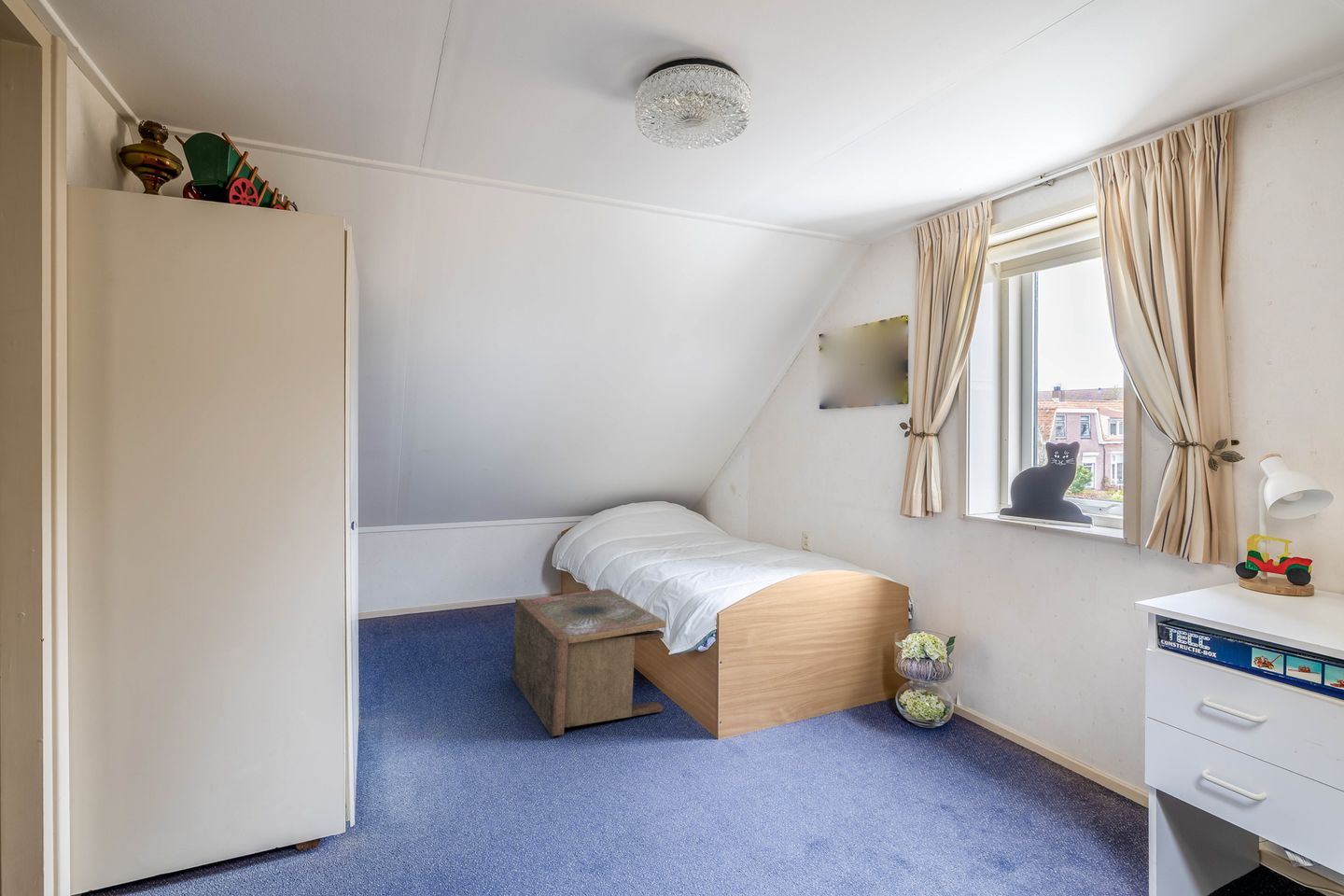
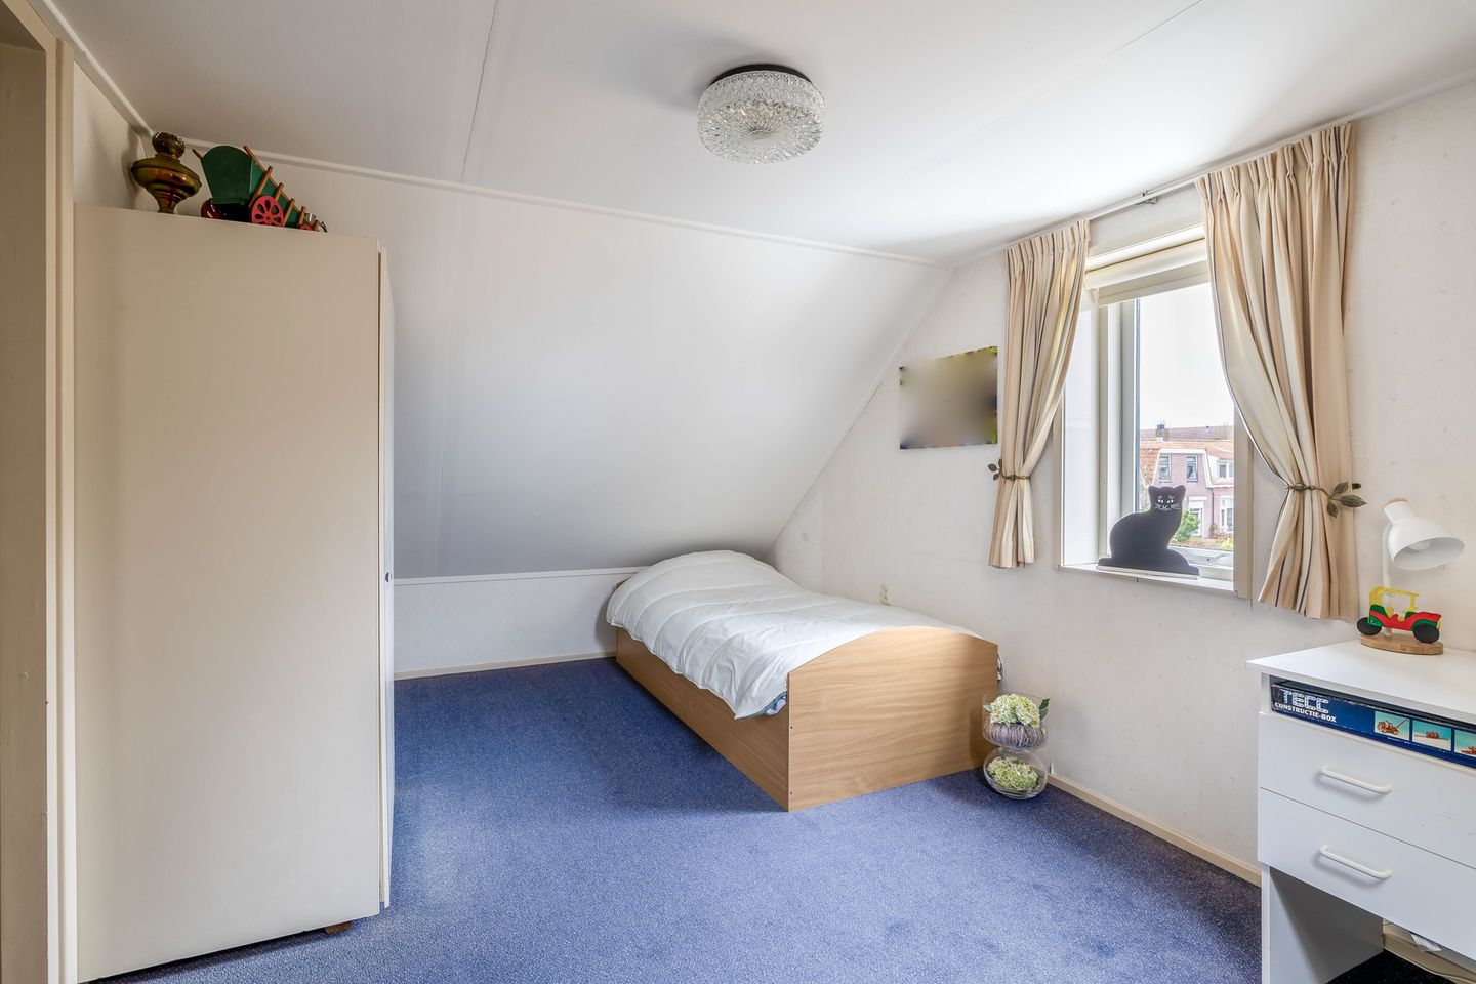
- nightstand (585, 651)
